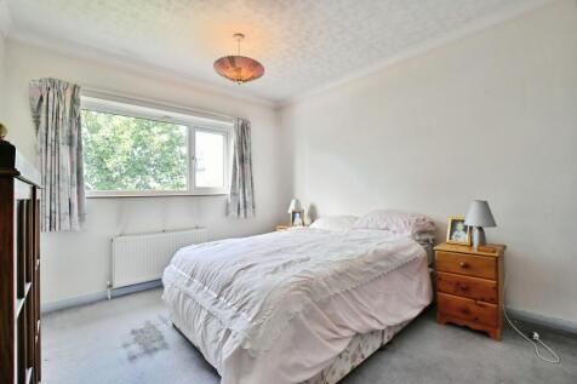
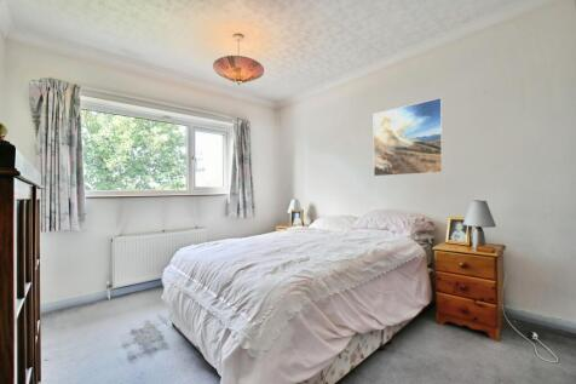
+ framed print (404, 141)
